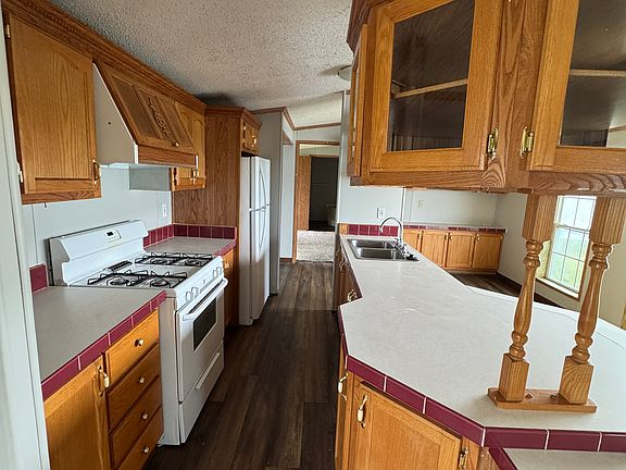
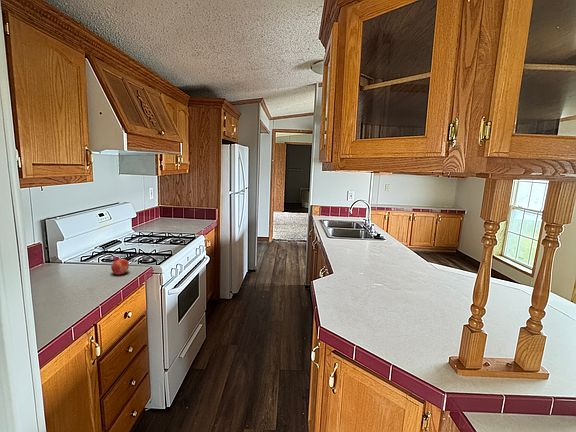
+ fruit (120, 265)
